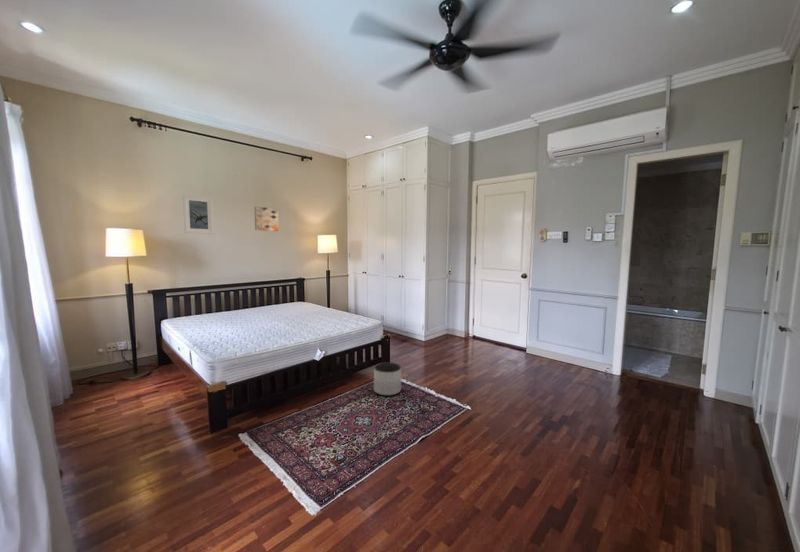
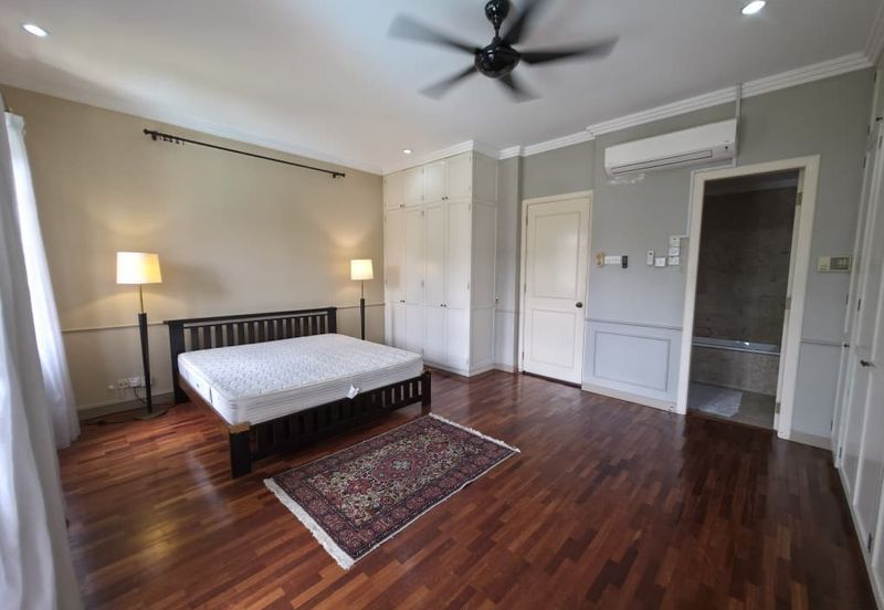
- wall art (266, 219)
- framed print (198, 215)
- planter (387, 378)
